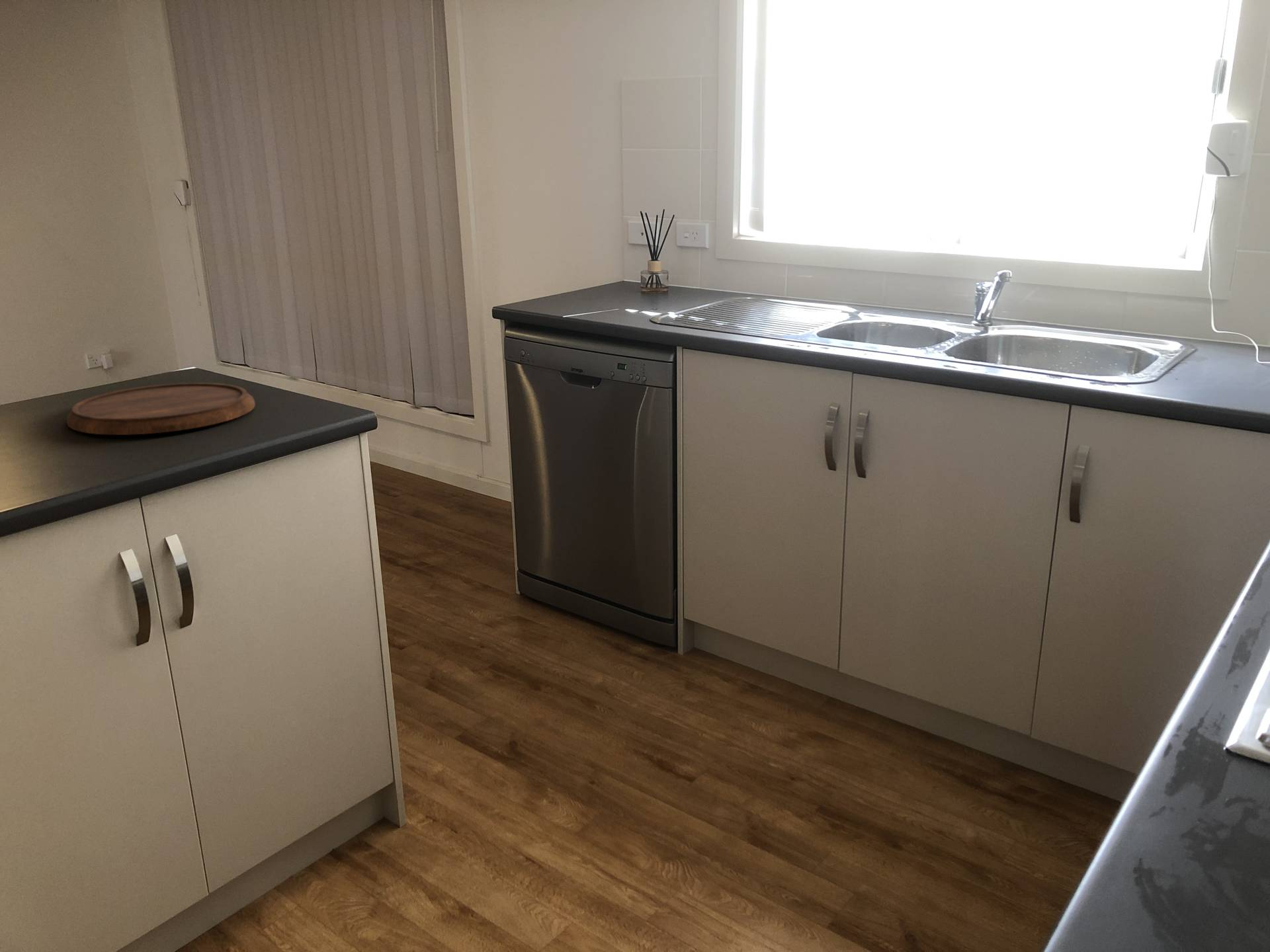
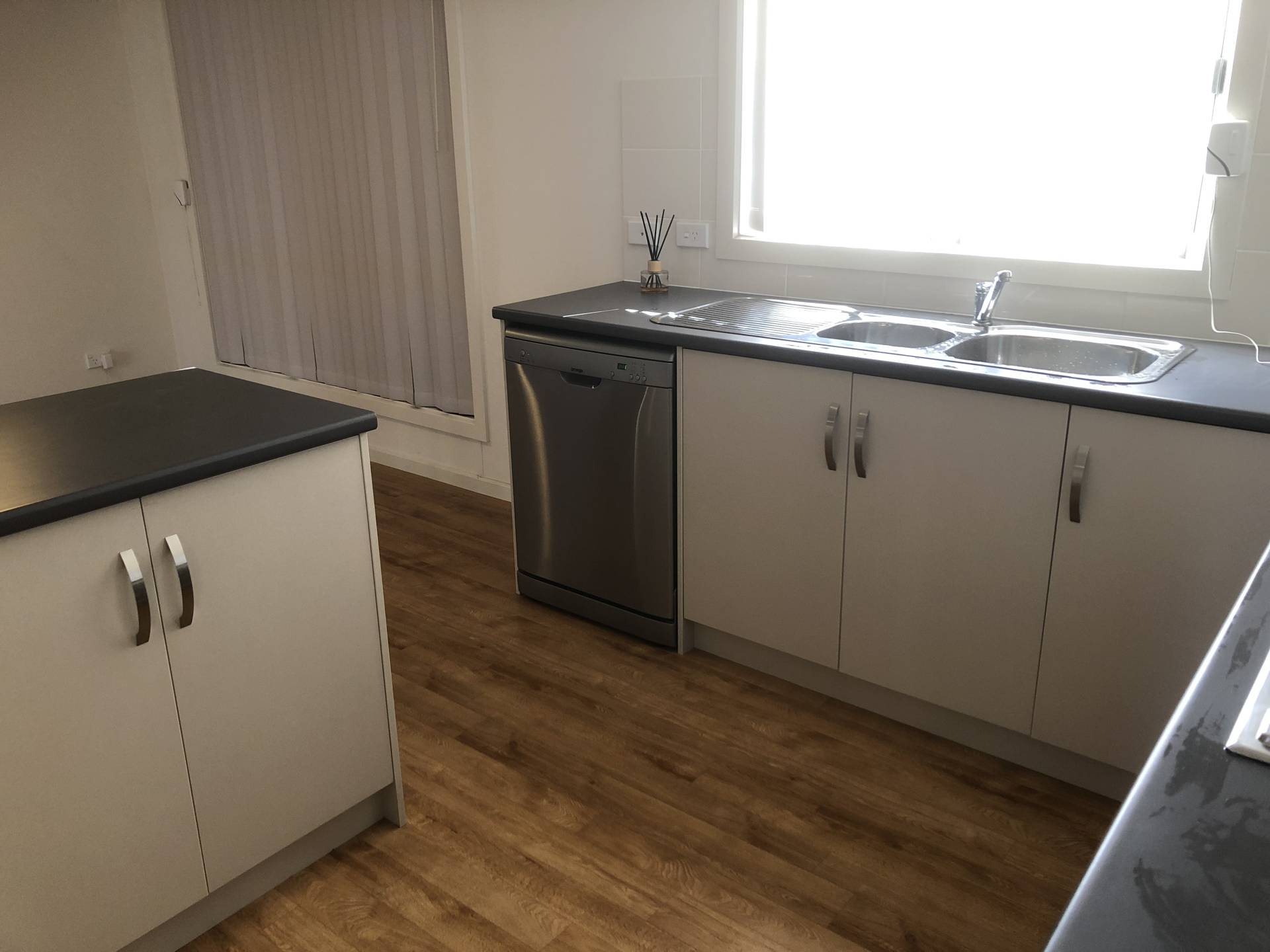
- cutting board (163, 406)
